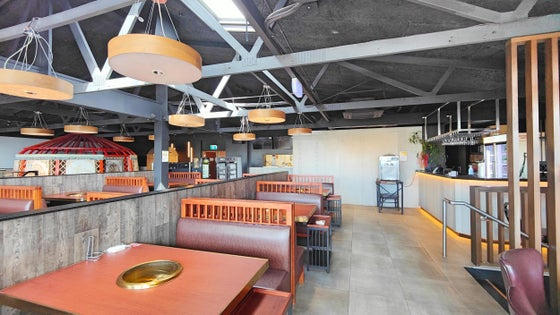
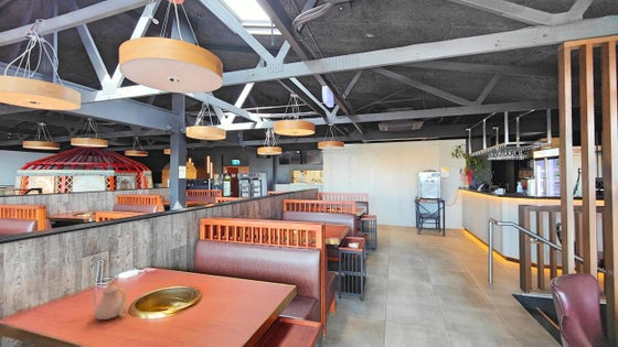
+ teapot (106, 297)
